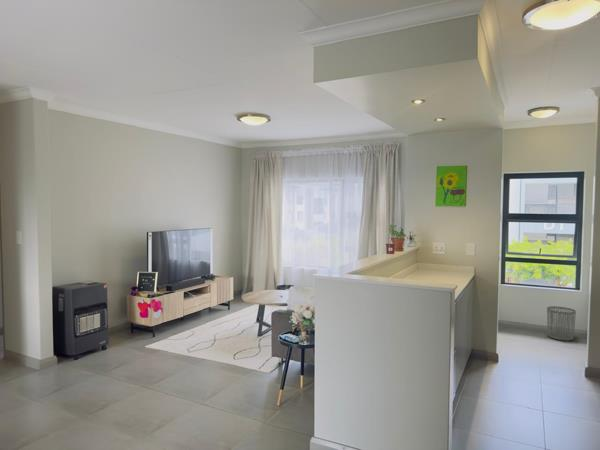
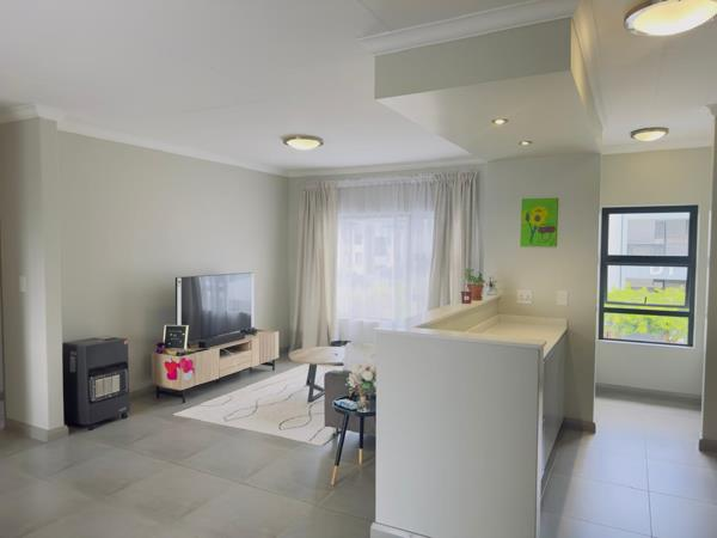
- waste bin (561, 323)
